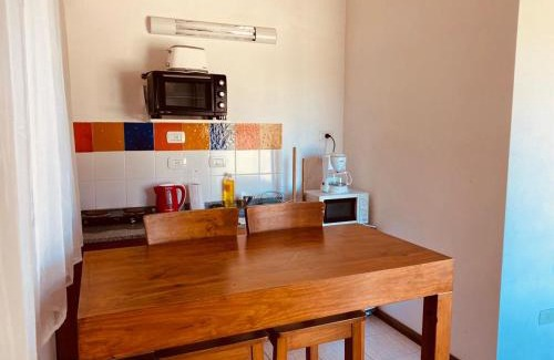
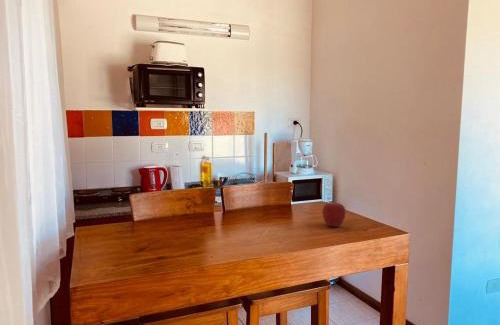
+ apple (333, 214)
